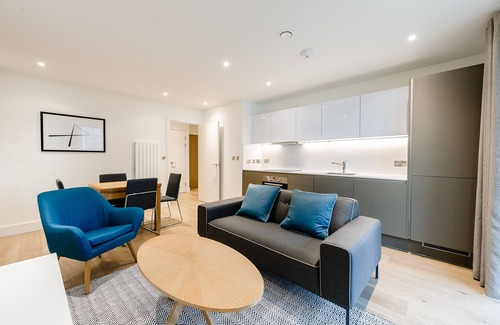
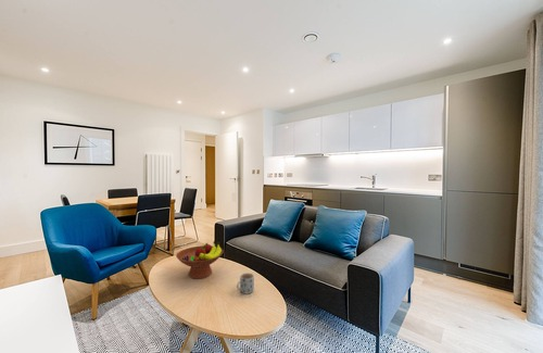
+ fruit bowl (200, 259)
+ mug (244, 283)
